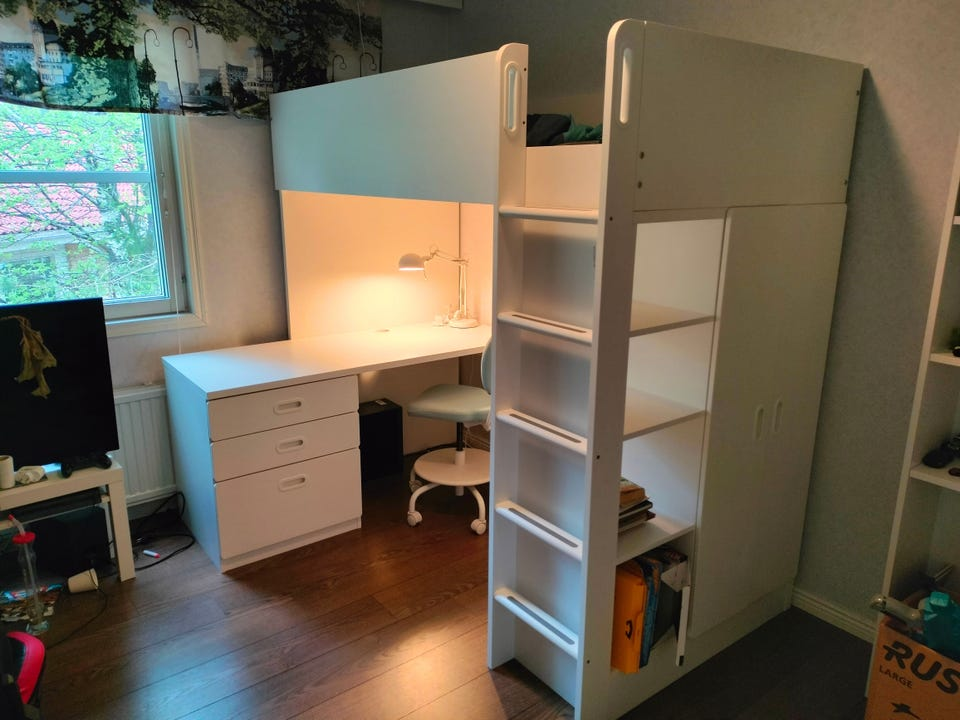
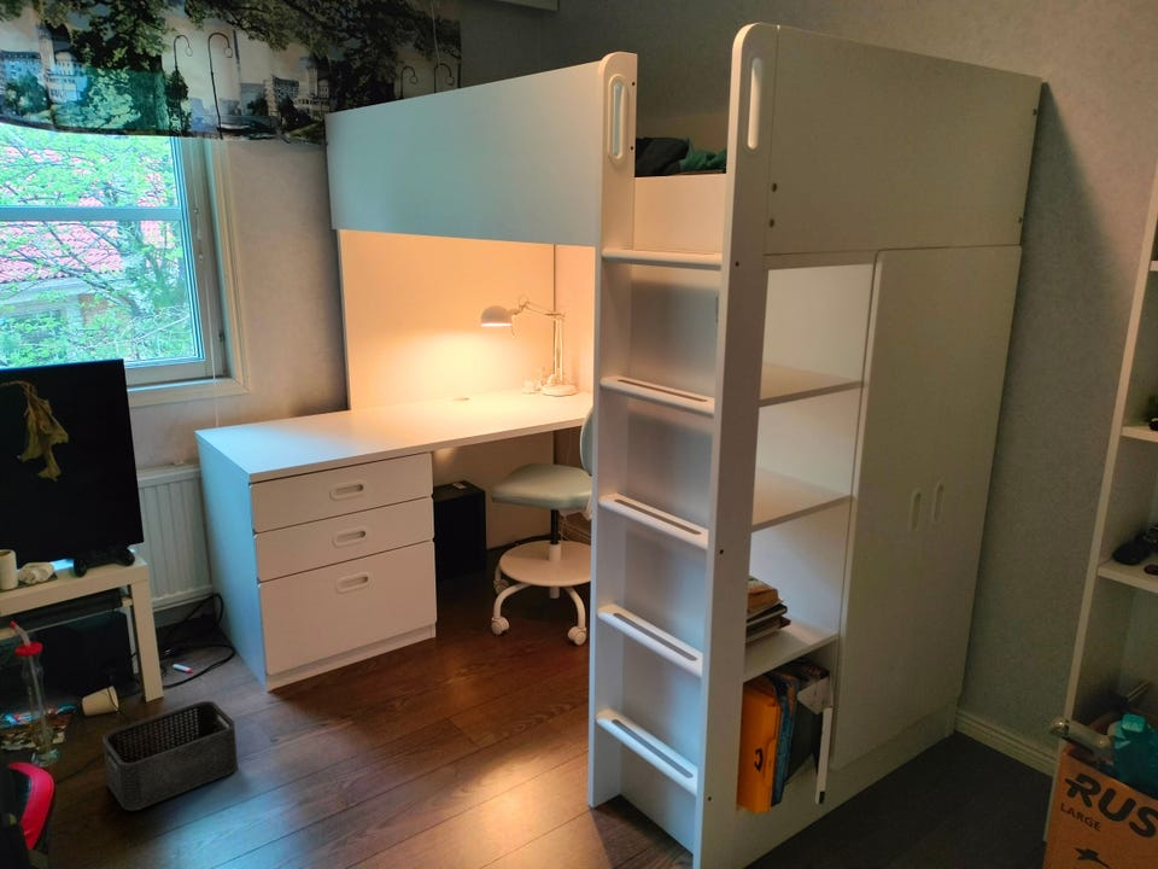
+ storage bin (171, 752)
